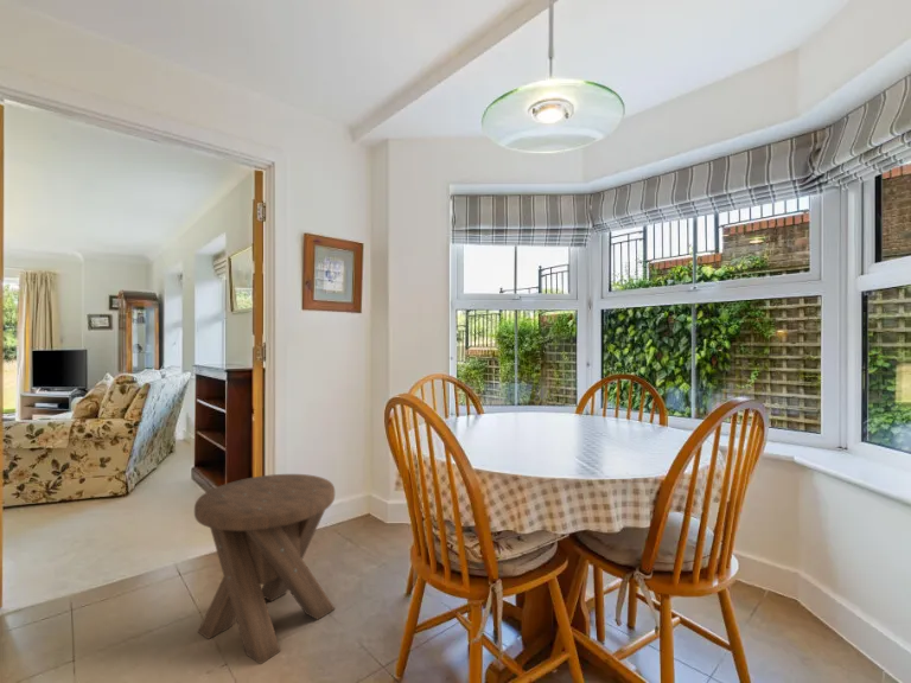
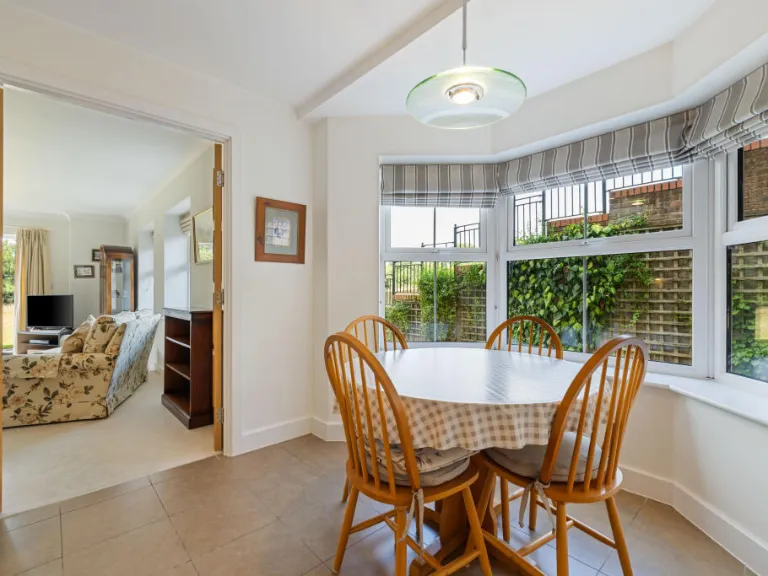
- music stool (268, 556)
